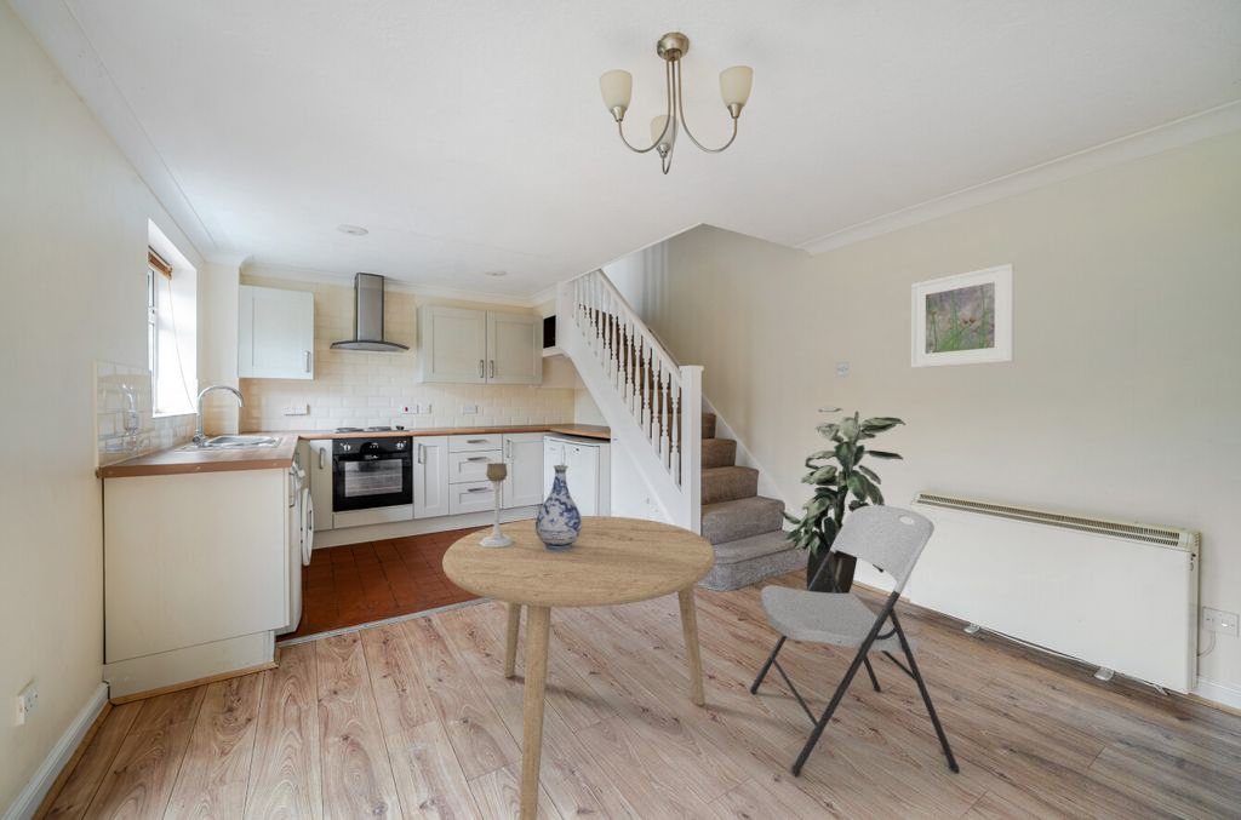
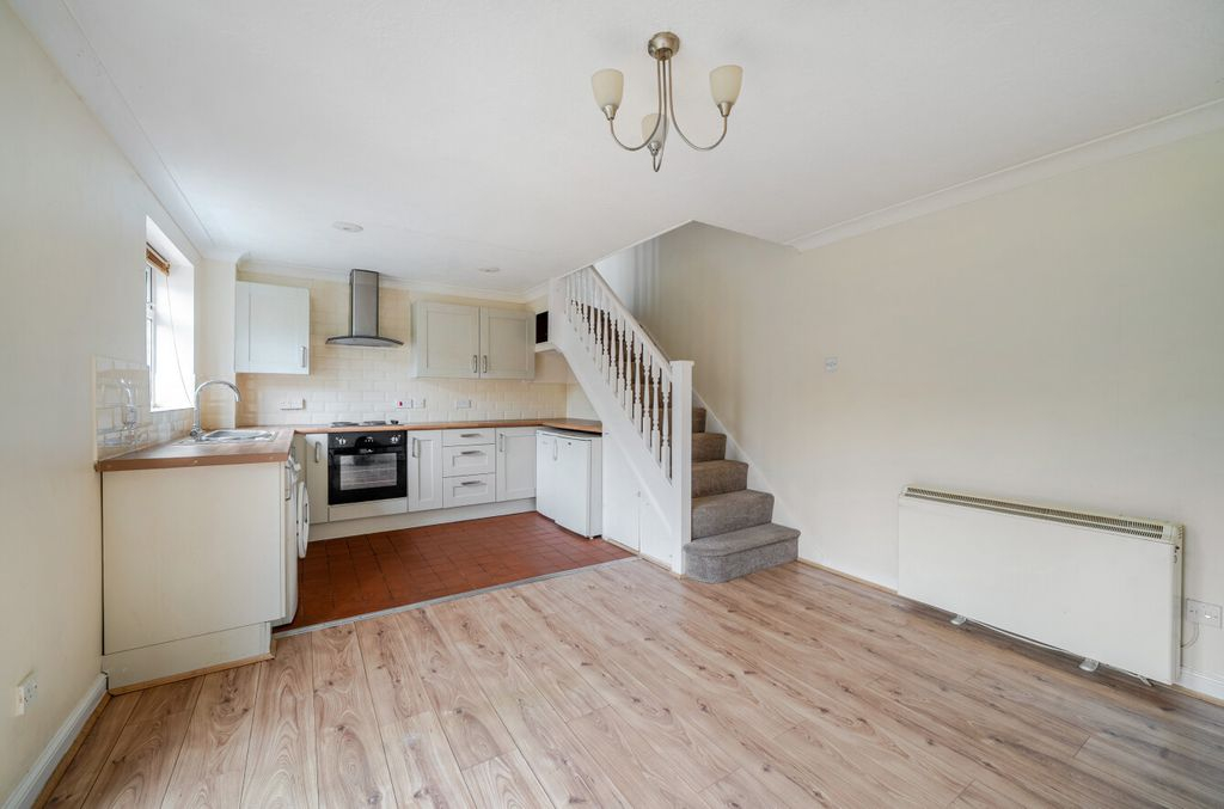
- candle holder (496, 503)
- dining table (581, 606)
- indoor plant (839, 506)
- vase (559, 505)
- chair (842, 619)
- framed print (959, 320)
